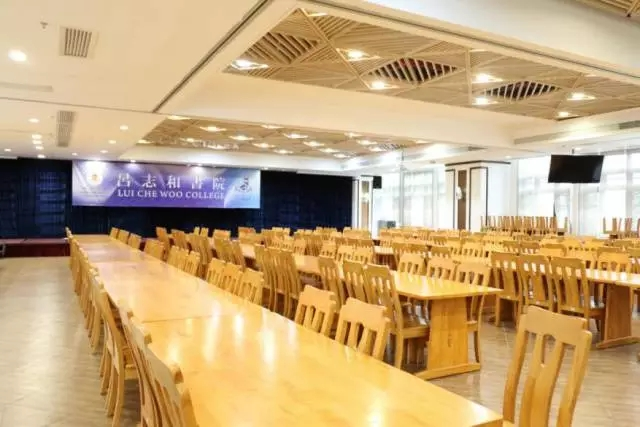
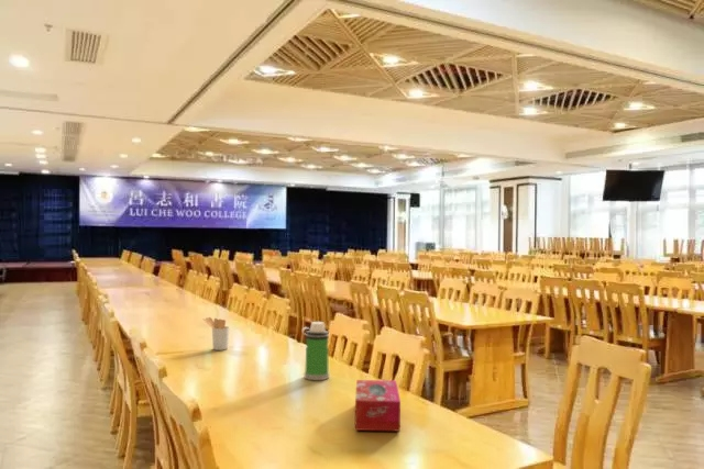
+ water bottle (316, 349)
+ utensil holder (216, 332)
+ tissue box (376, 403)
